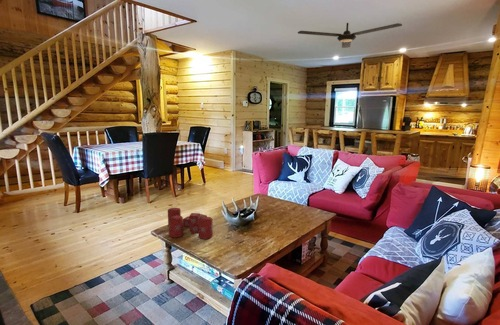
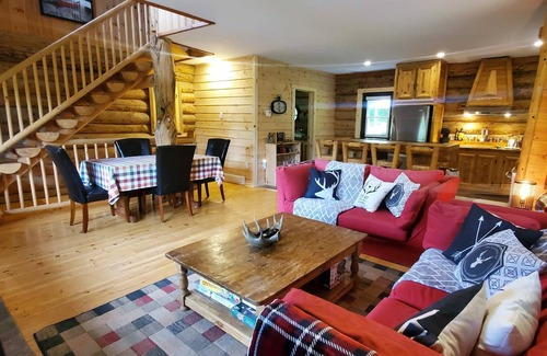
- candle (189, 222)
- ceiling fan (346, 35)
